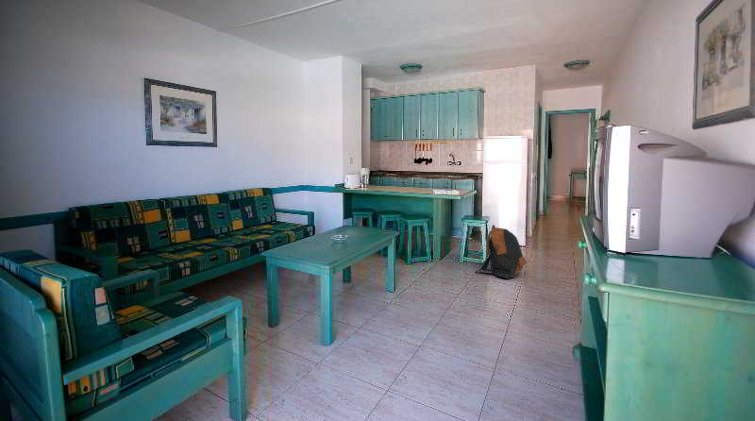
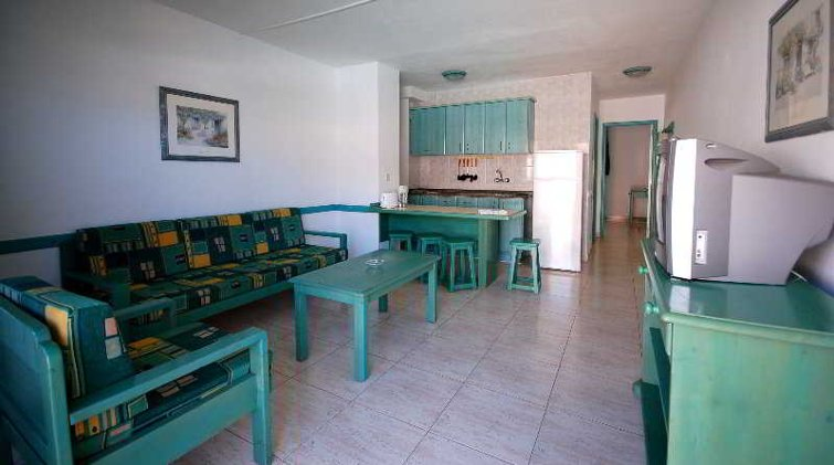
- backpack (501, 249)
